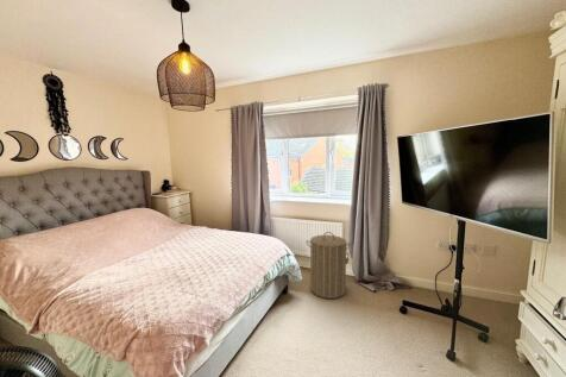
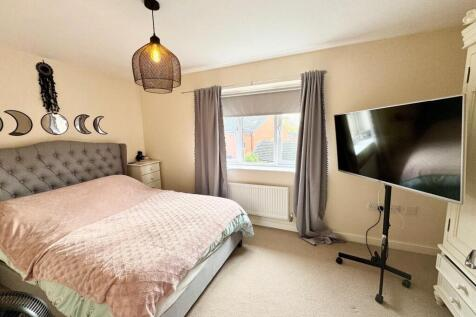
- laundry hamper (327, 260)
